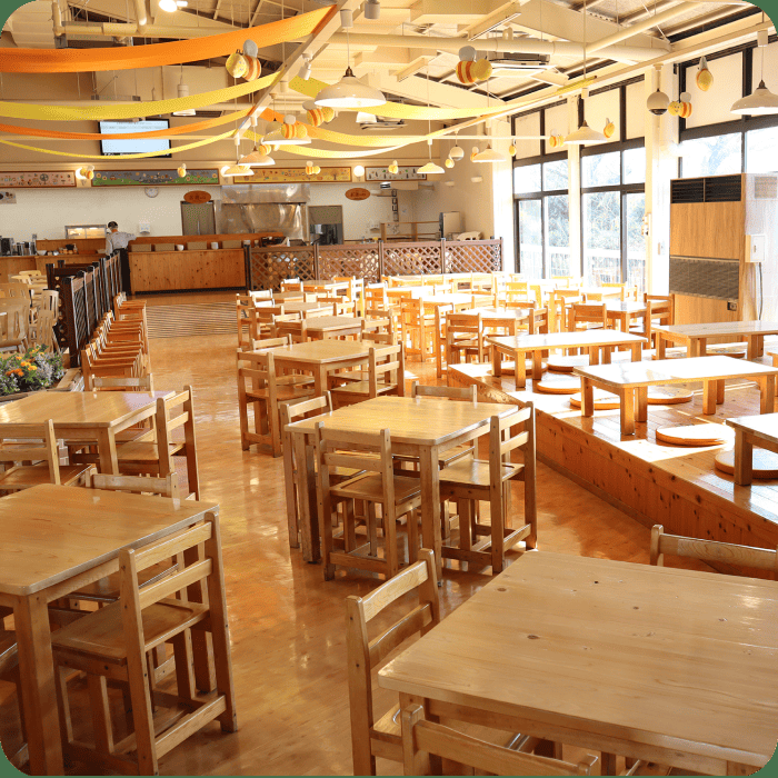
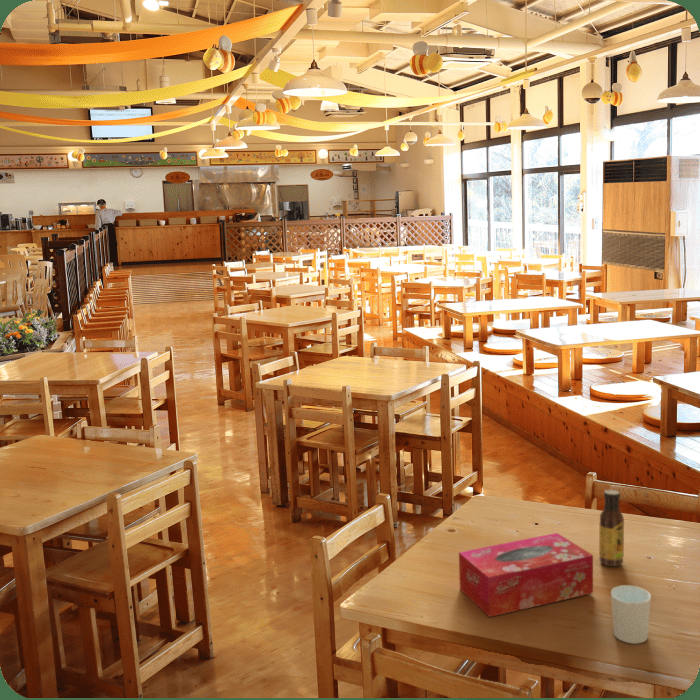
+ tissue box (525, 572)
+ sauce bottle (611, 527)
+ cup (630, 614)
